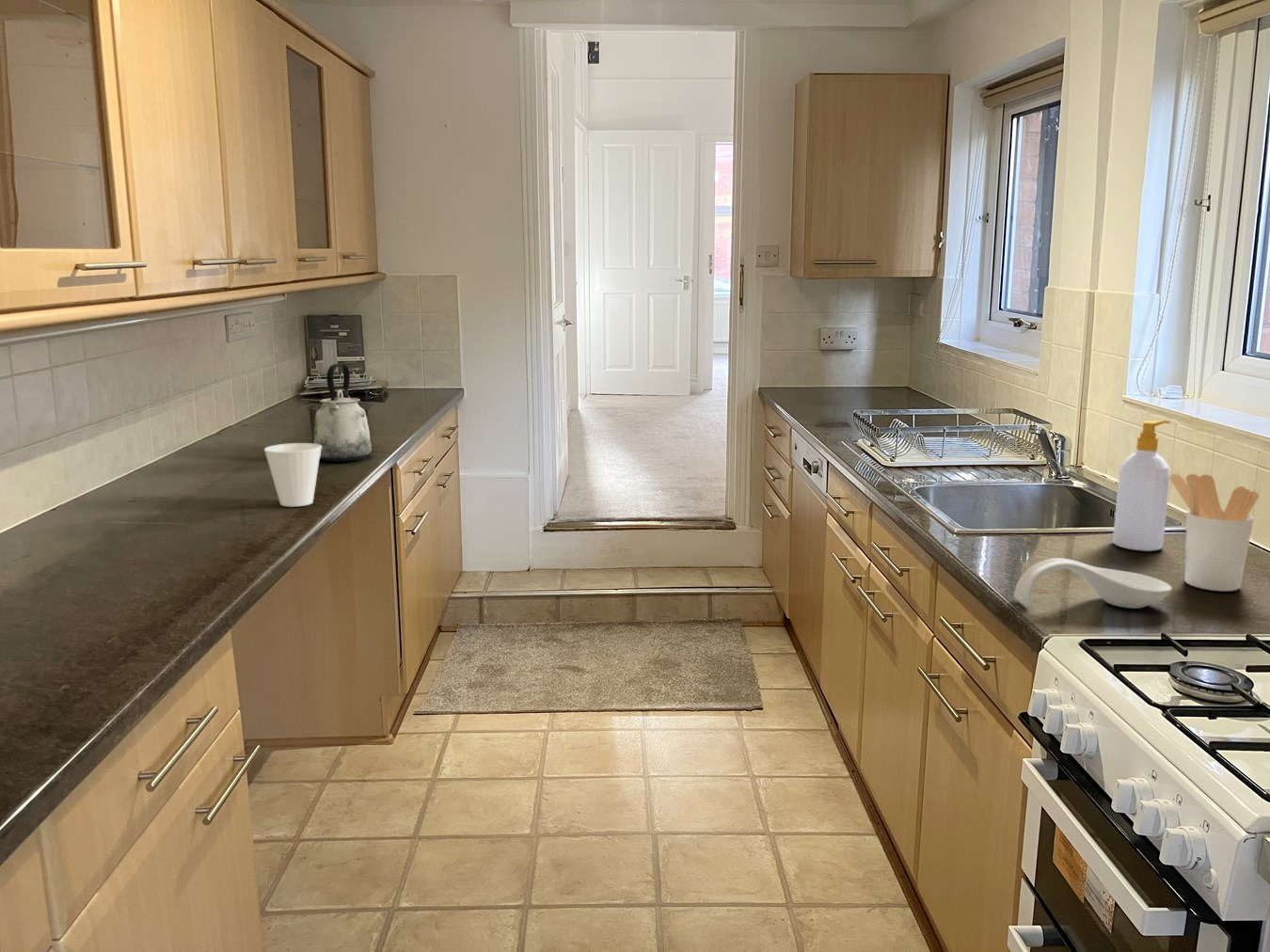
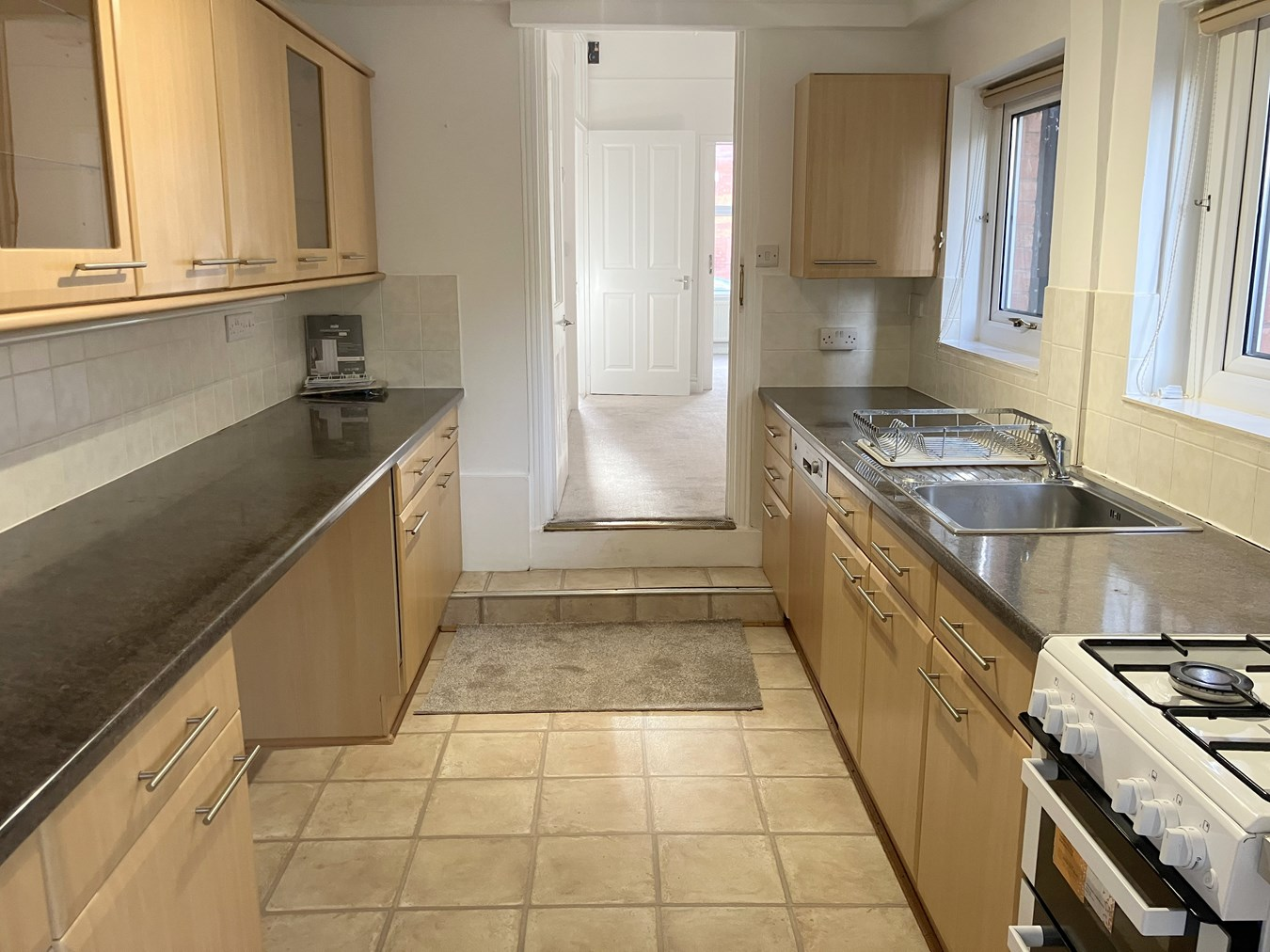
- soap bottle (1145, 484)
- kettle (343, 410)
- cup (294, 475)
- utensil holder (1207, 528)
- spoon rest (1093, 581)
